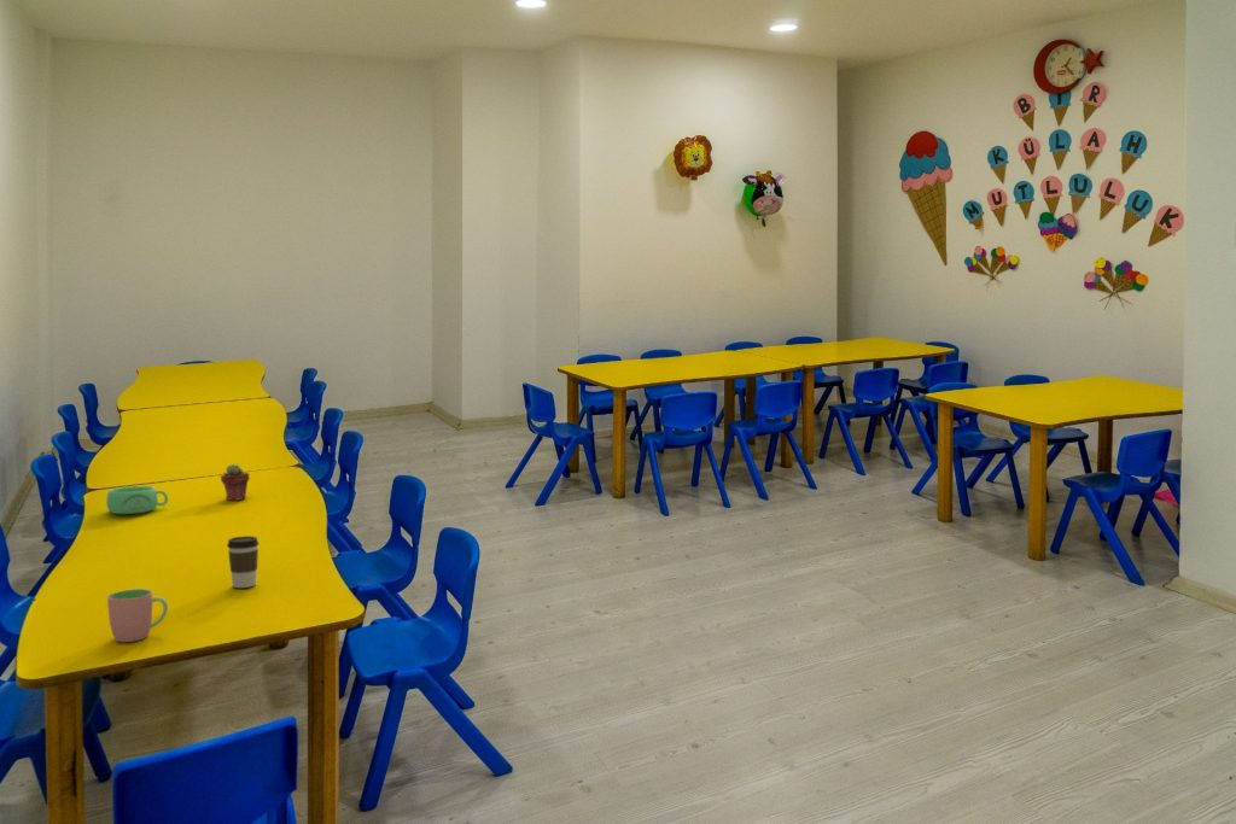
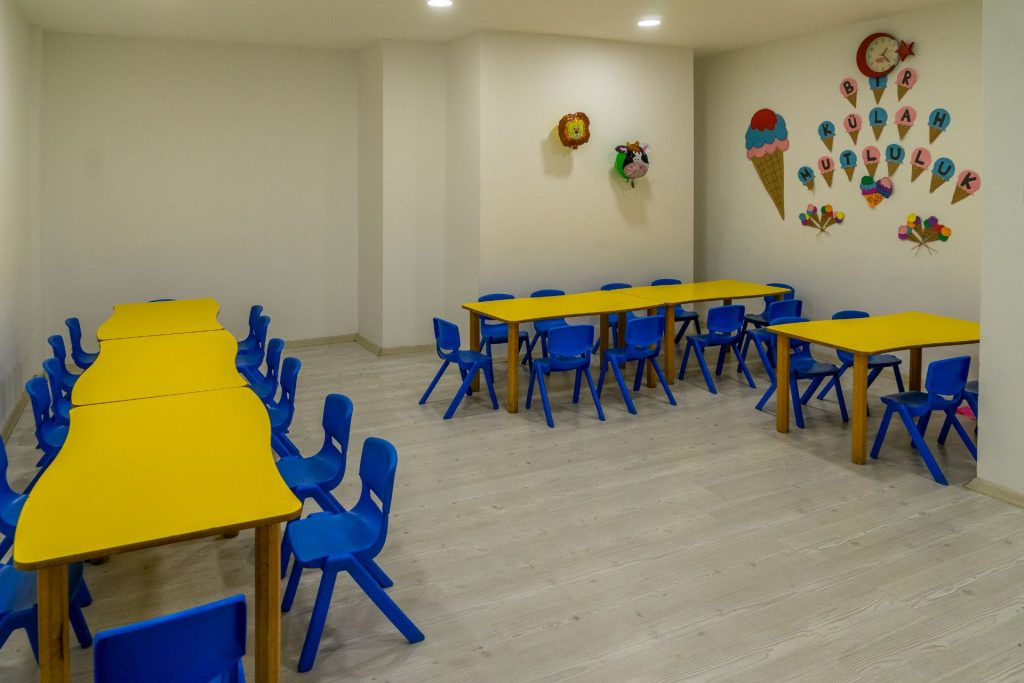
- coffee cup (243, 561)
- potted succulent (234, 481)
- mug (138, 499)
- cup (138, 614)
